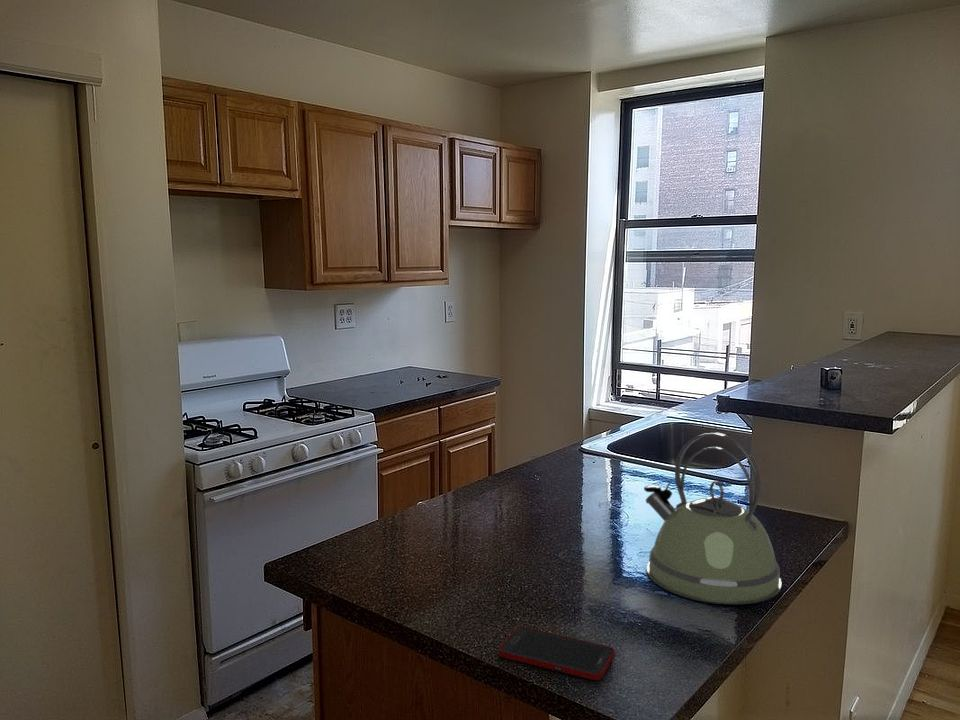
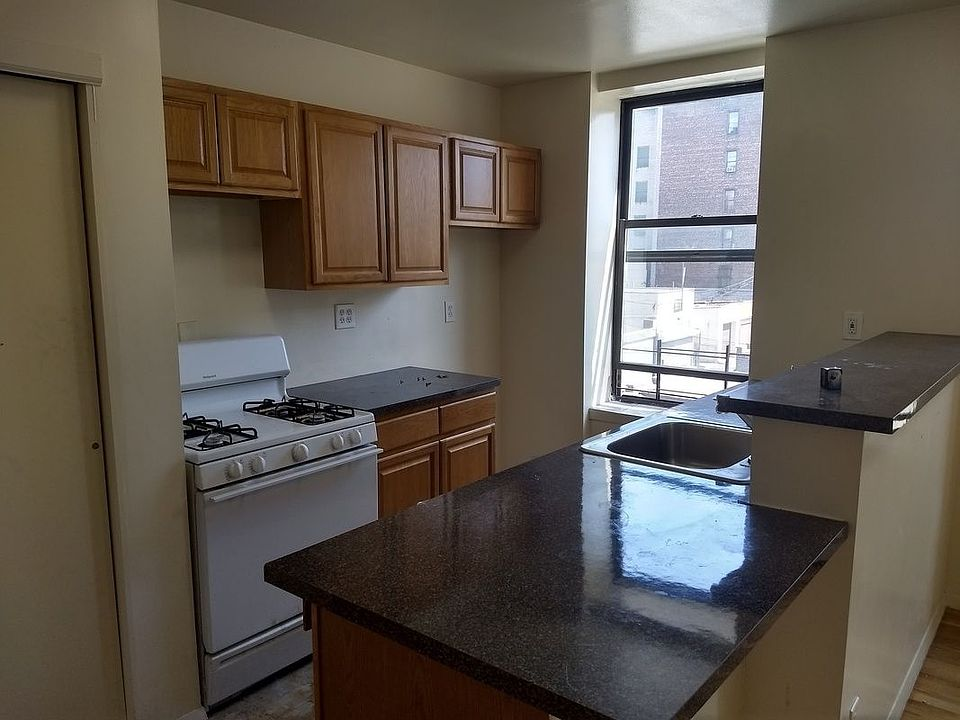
- kettle (707, 503)
- cell phone (556, 652)
